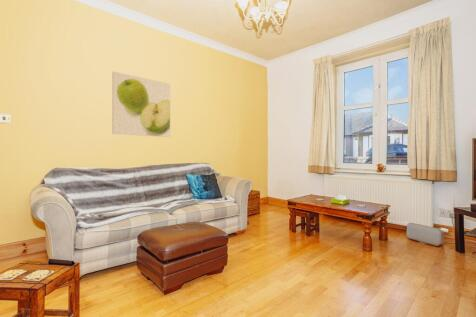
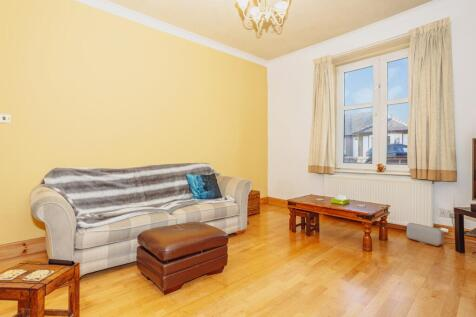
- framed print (143, 106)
